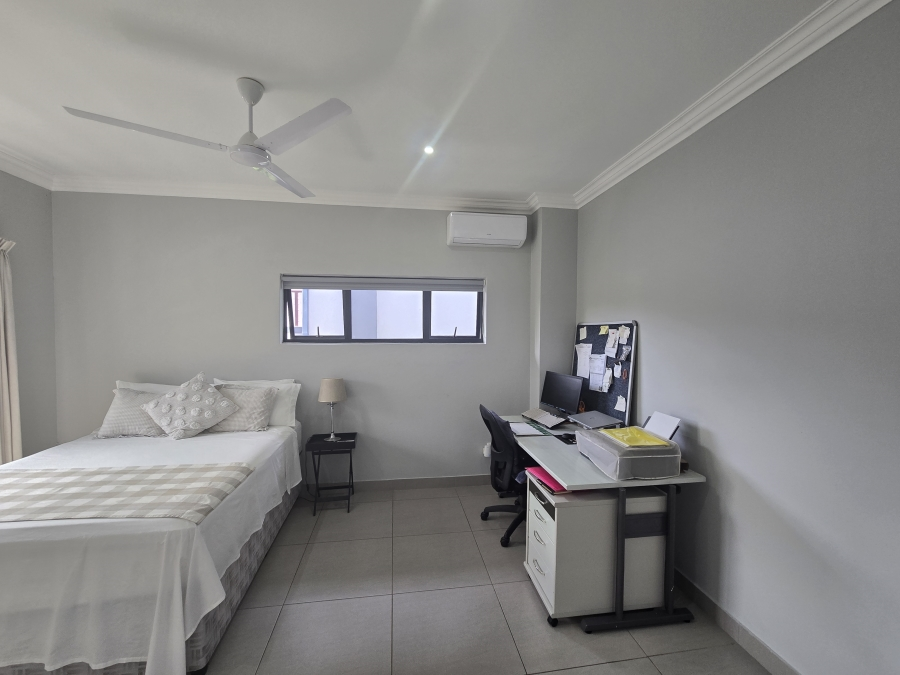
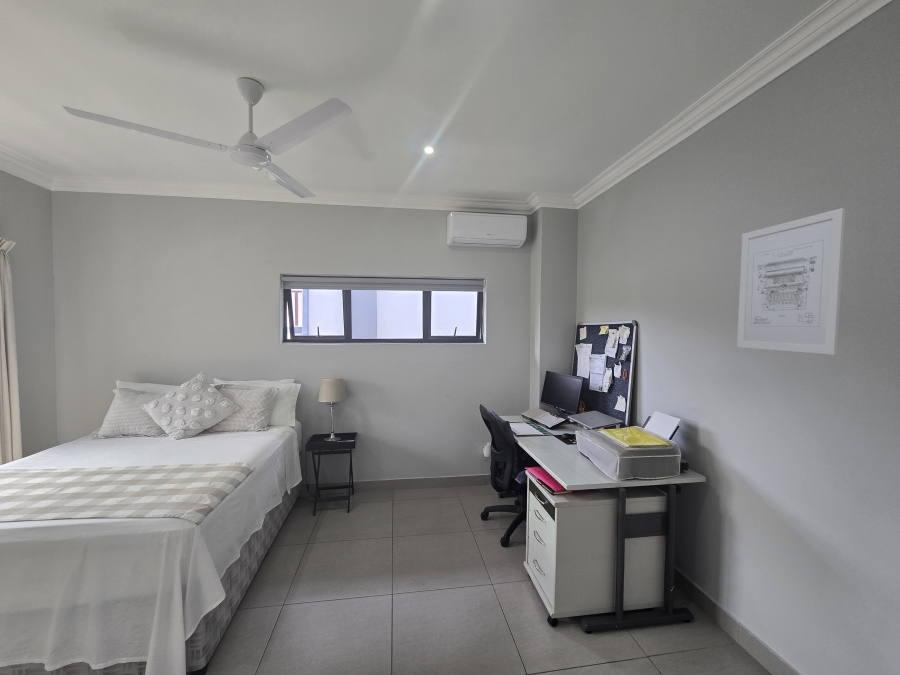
+ wall art (783, 287)
